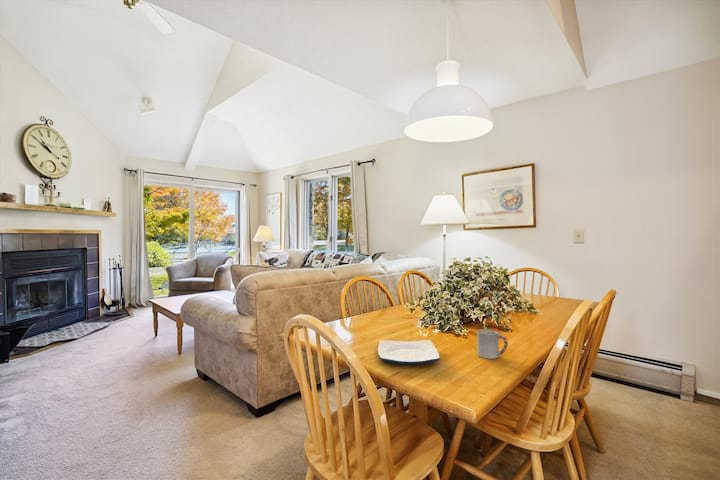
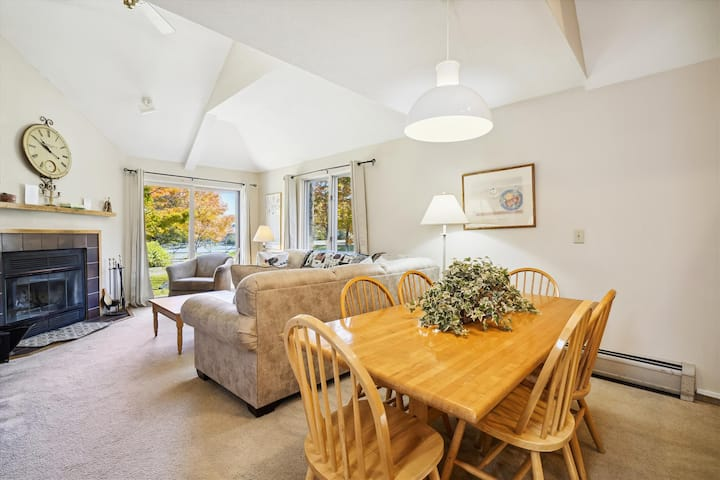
- cup (492, 344)
- plate (407, 352)
